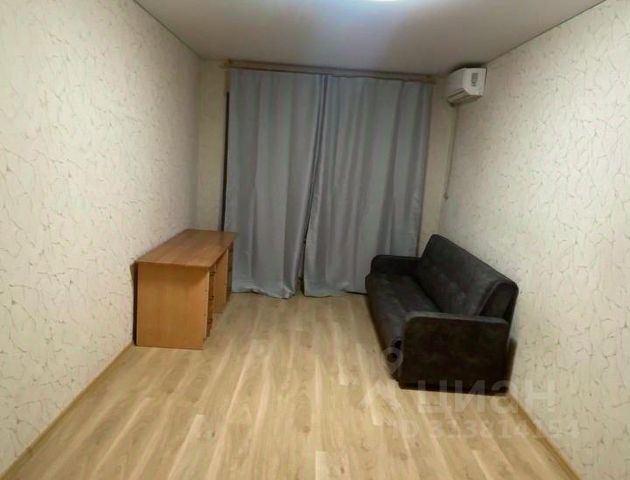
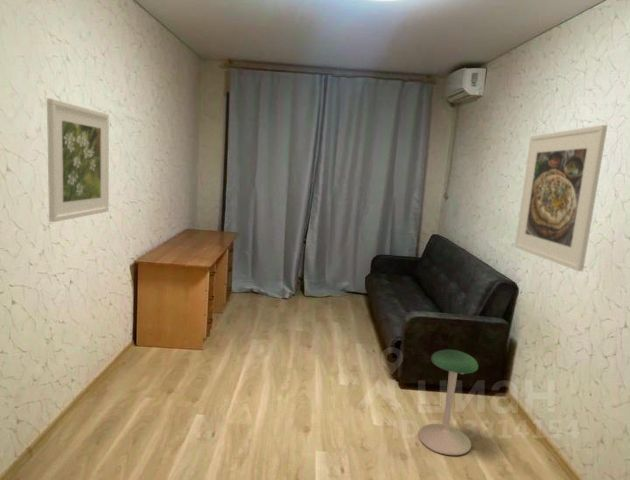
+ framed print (553, 196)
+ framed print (82, 162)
+ stool (449, 397)
